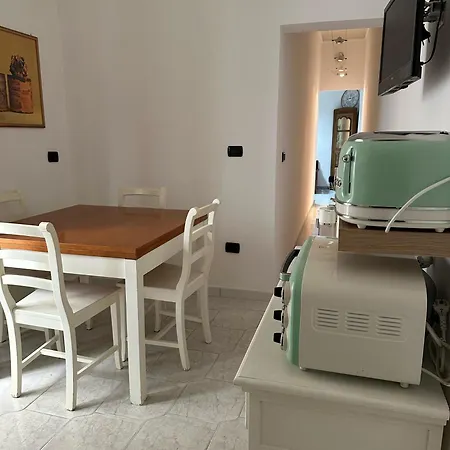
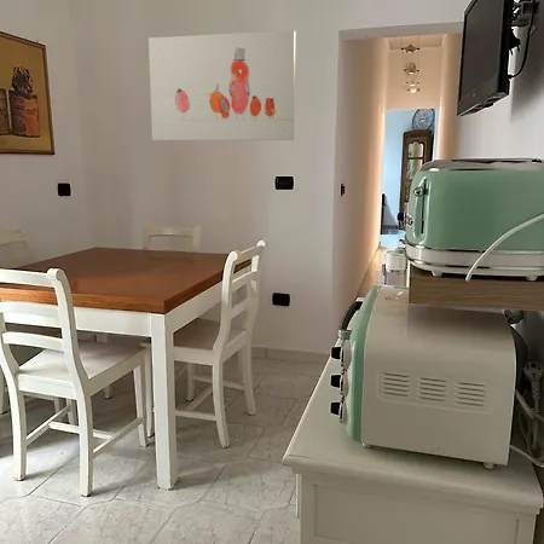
+ wall art (220, 88)
